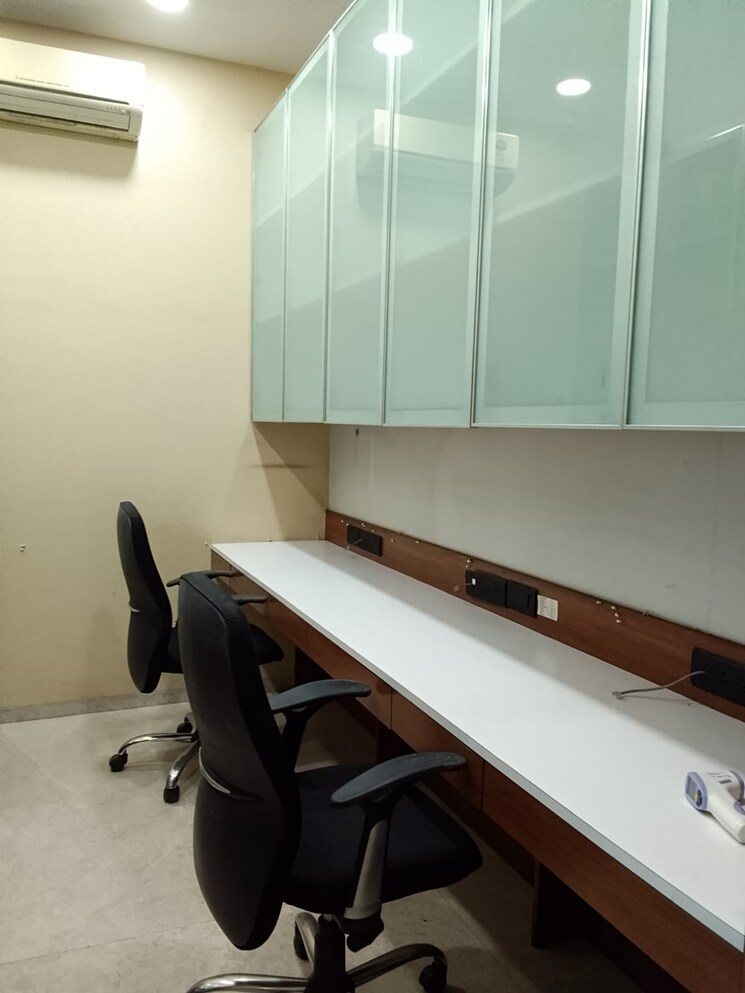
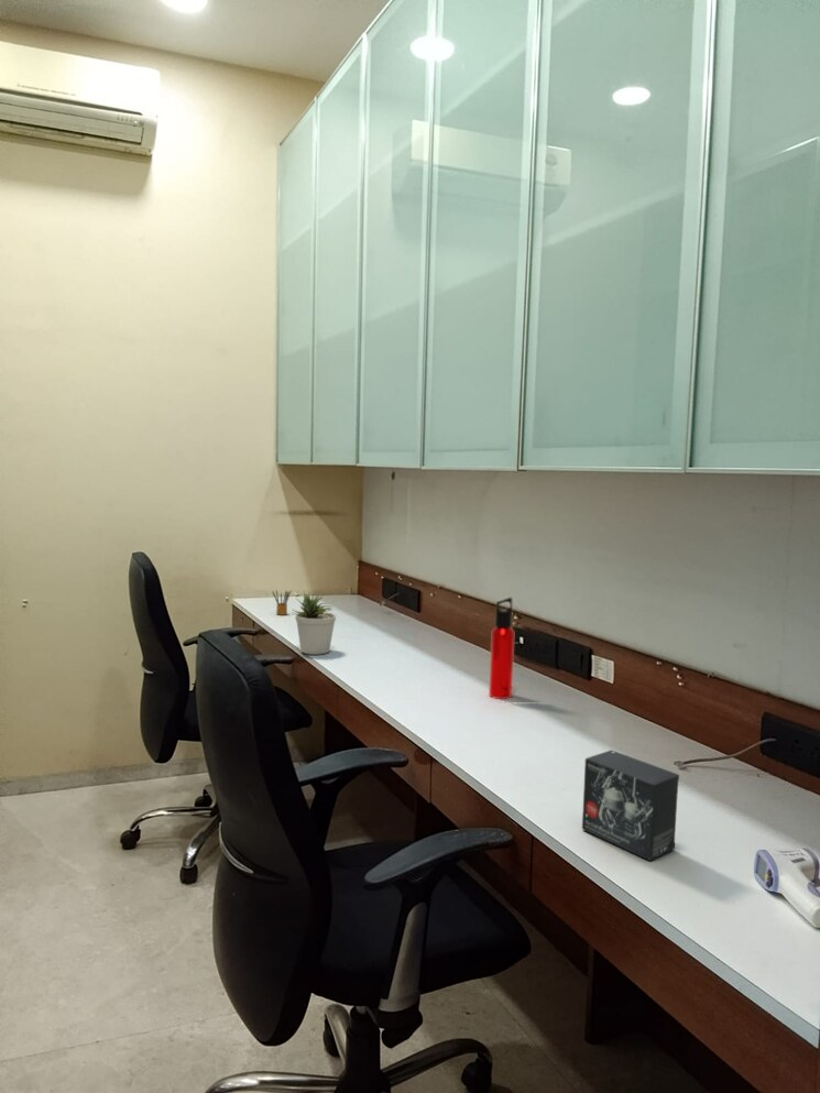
+ potted plant (314, 620)
+ small box (628, 802)
+ pencil box (281, 601)
+ water bottle (502, 646)
